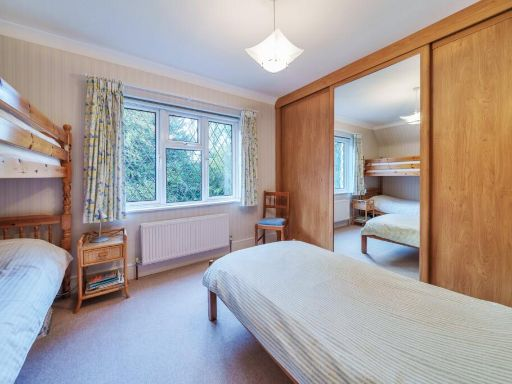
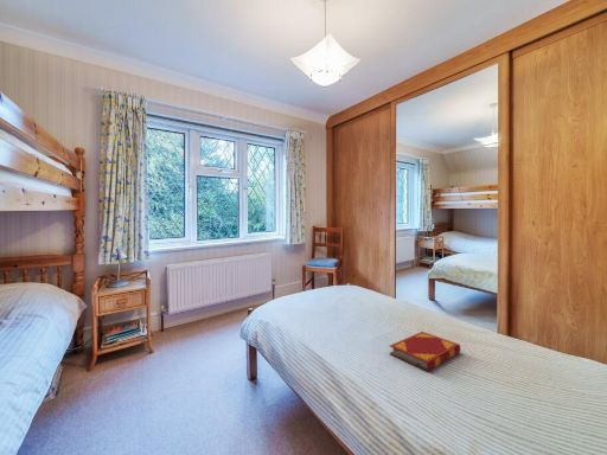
+ hardback book (424, 348)
